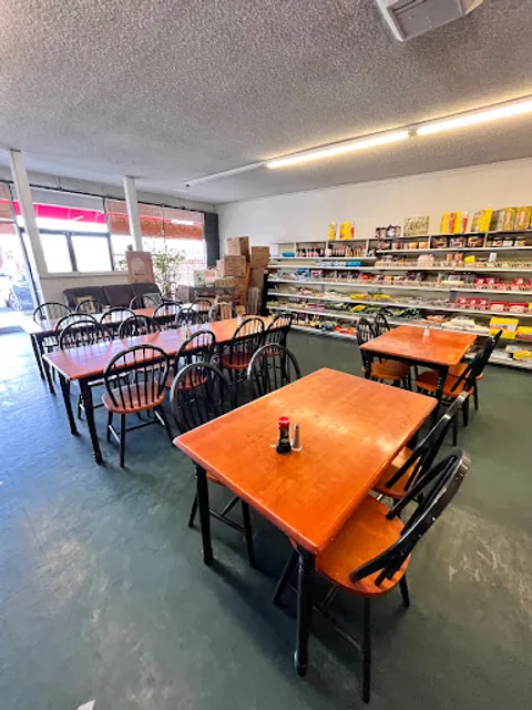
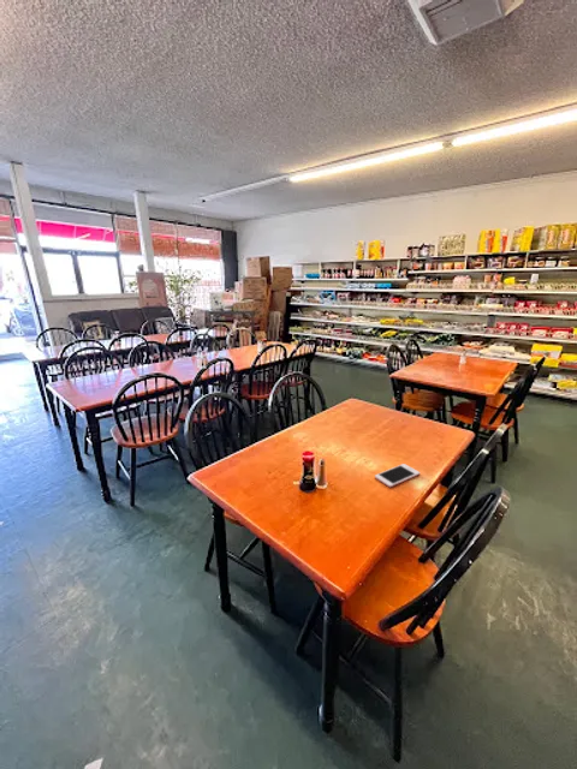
+ cell phone (397, 475)
